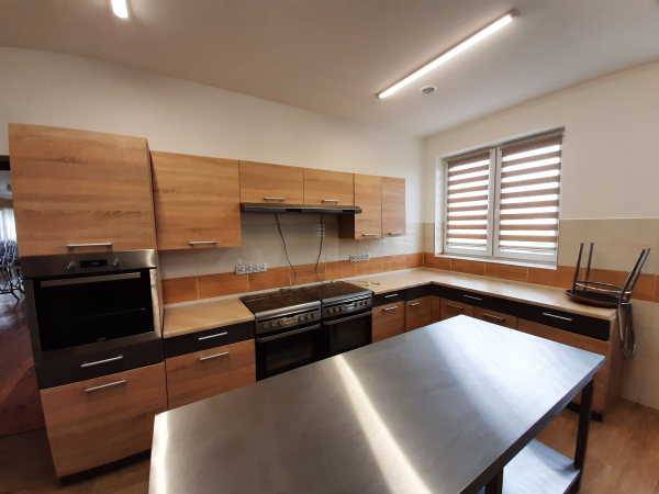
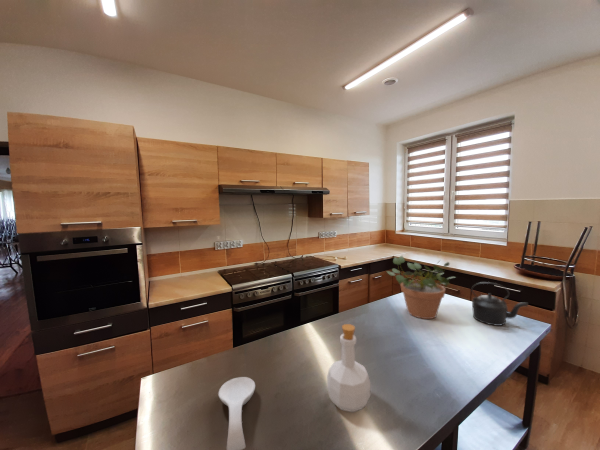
+ potted plant (416, 286)
+ spoon rest (237, 403)
+ bottle (348, 363)
+ kettle (498, 302)
